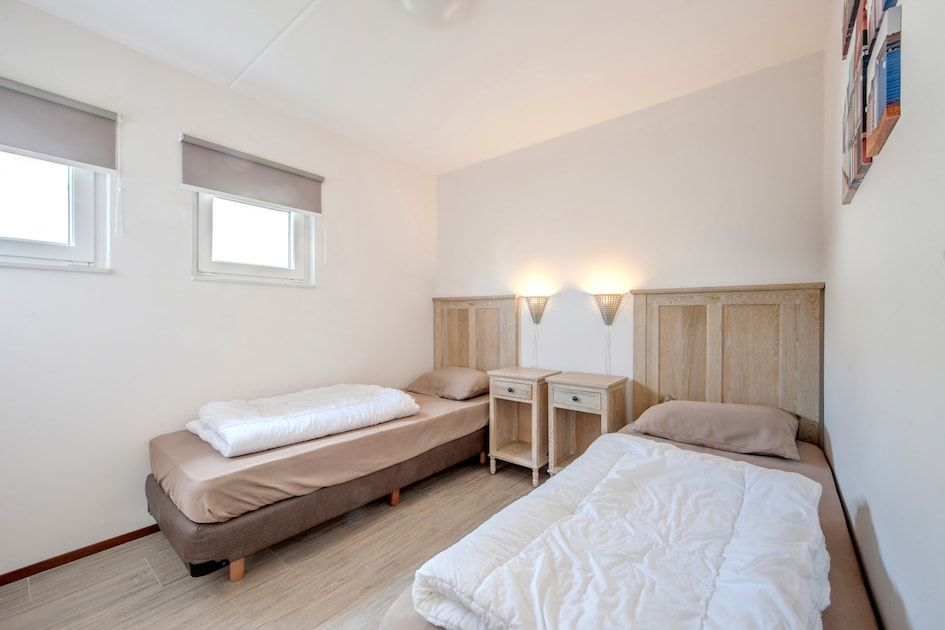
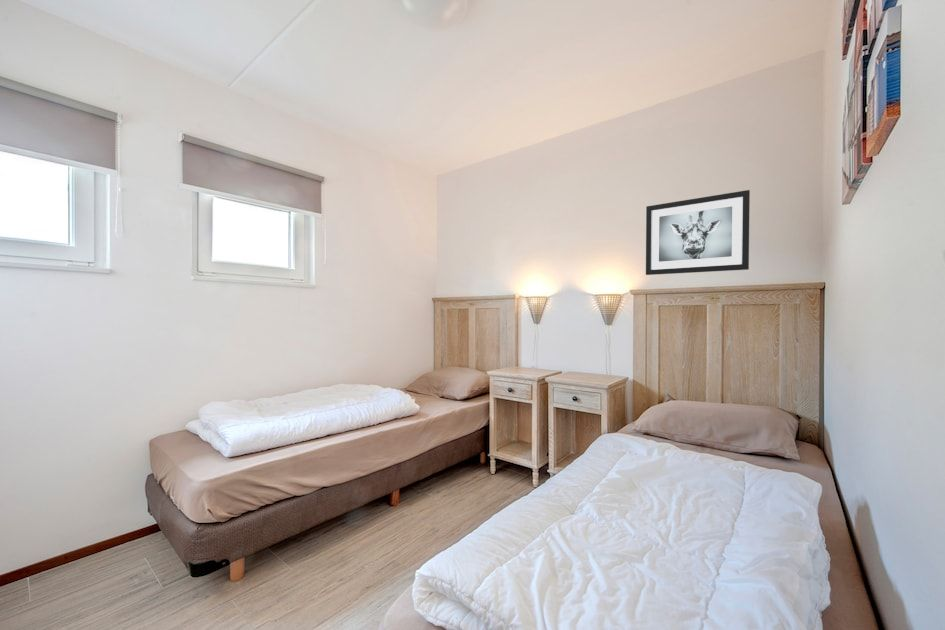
+ wall art (694, 235)
